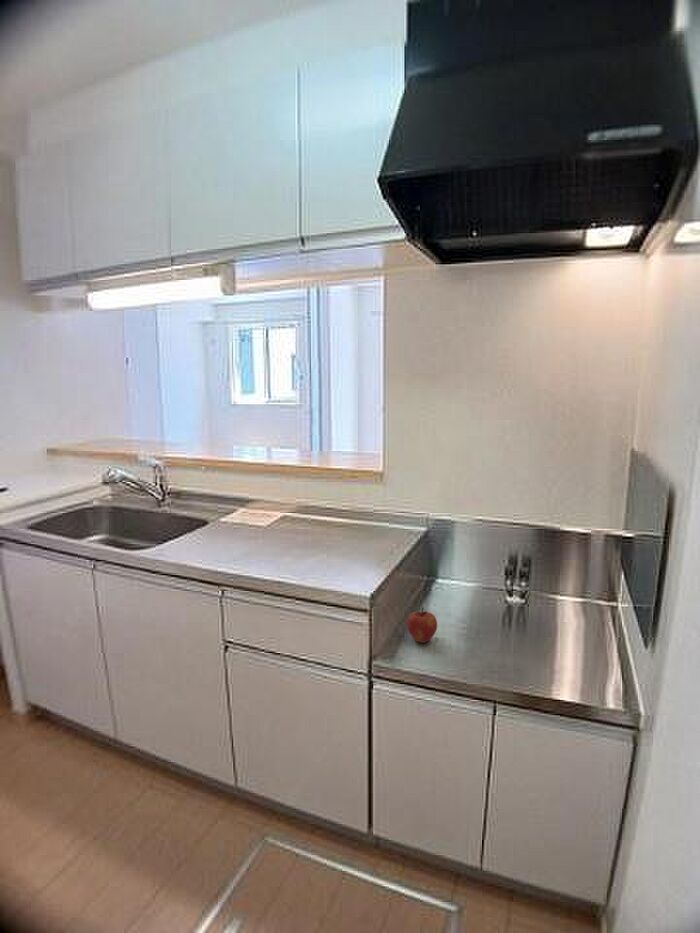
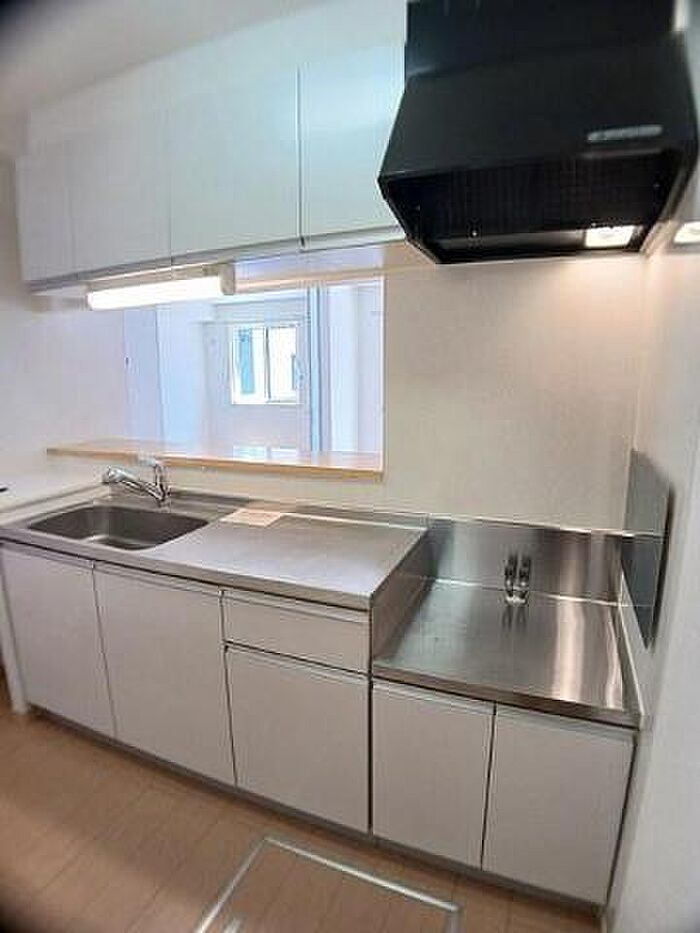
- apple (421, 623)
